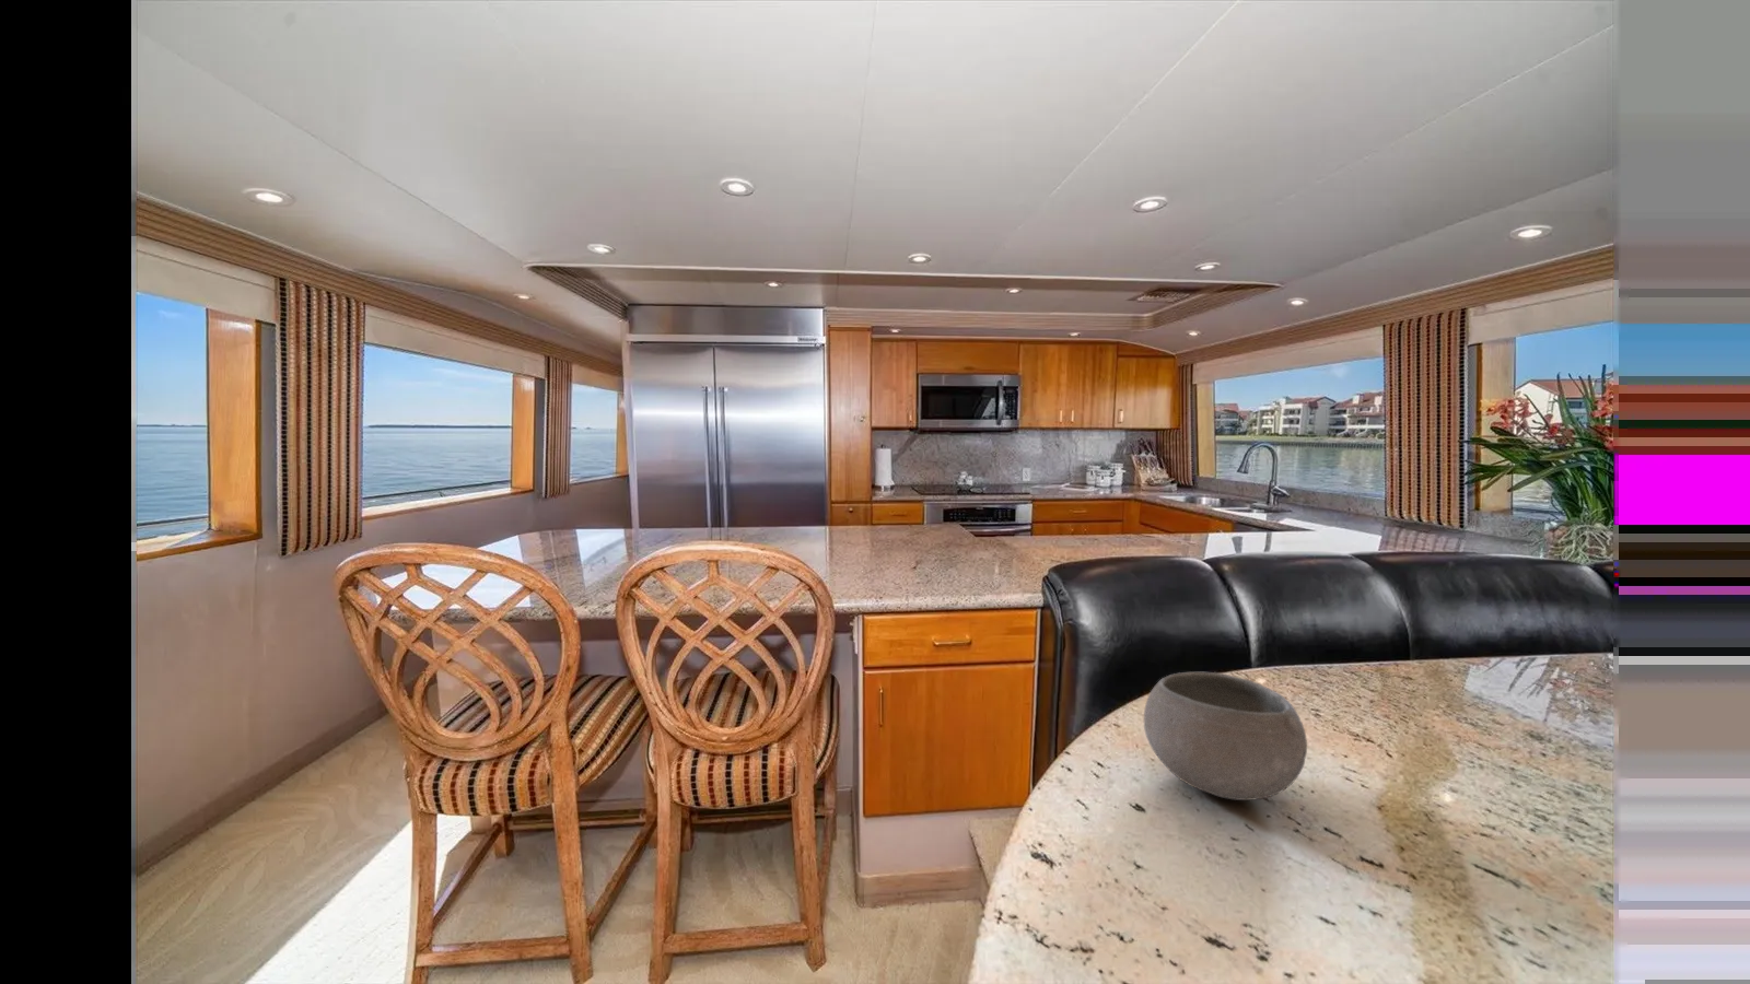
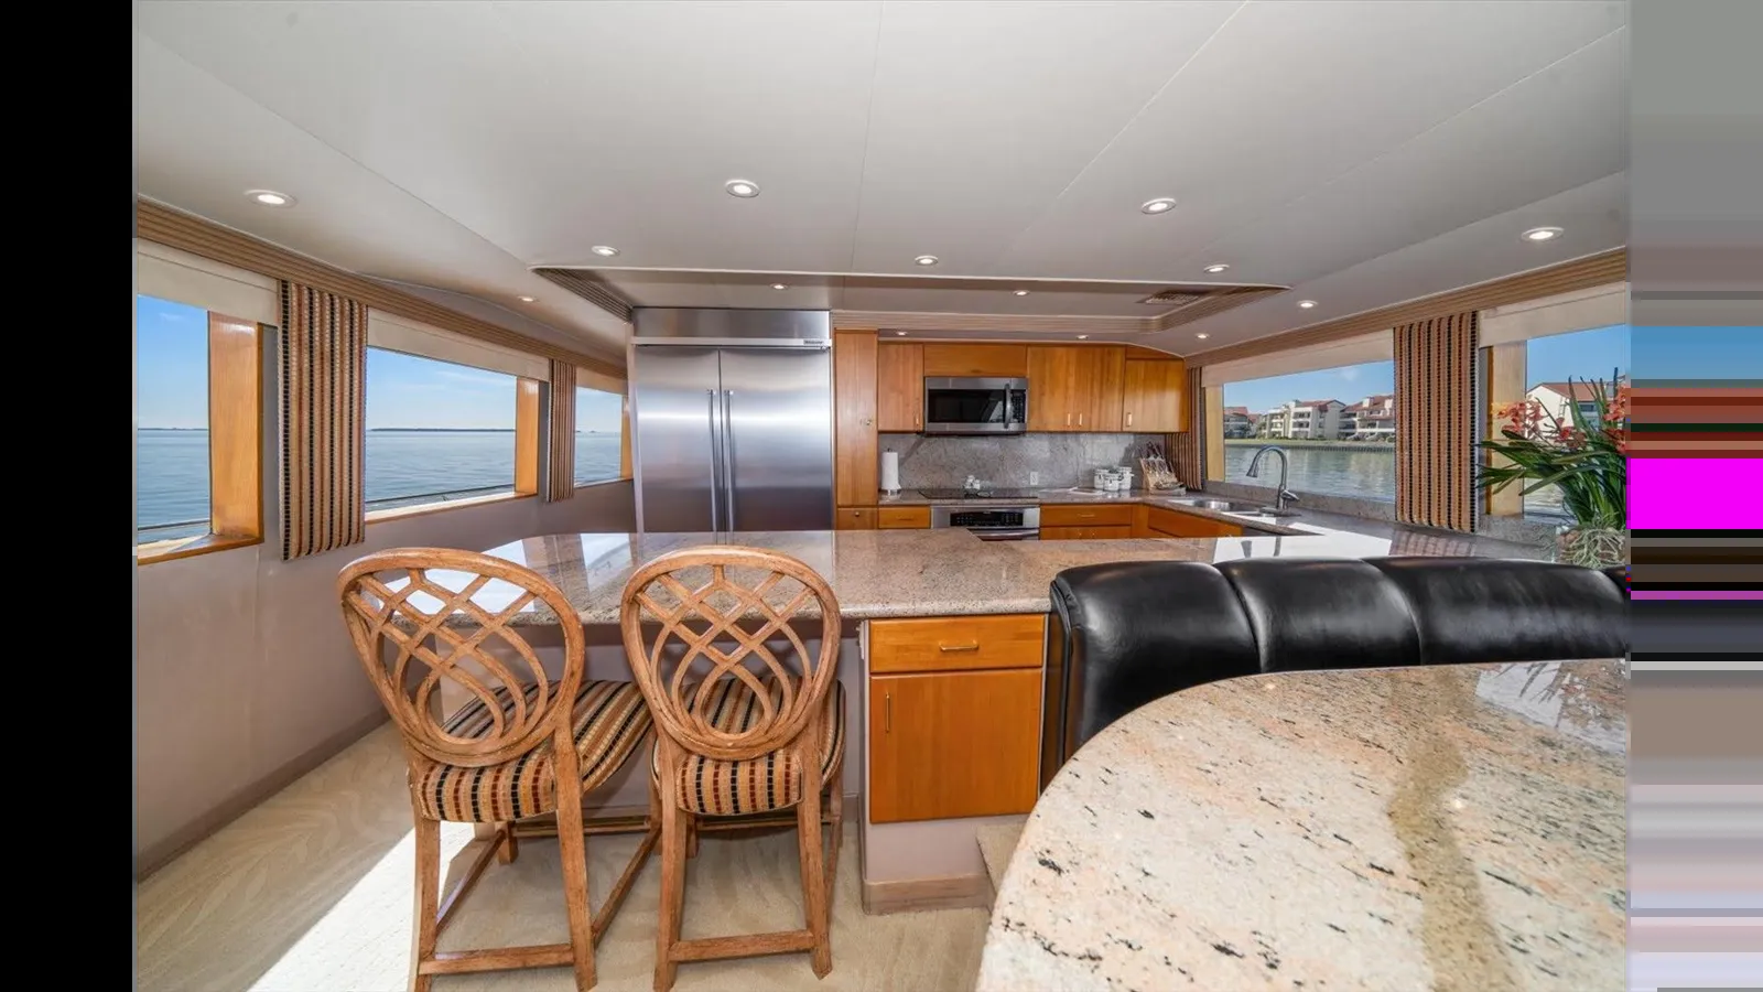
- ceramic bowl (1220, 738)
